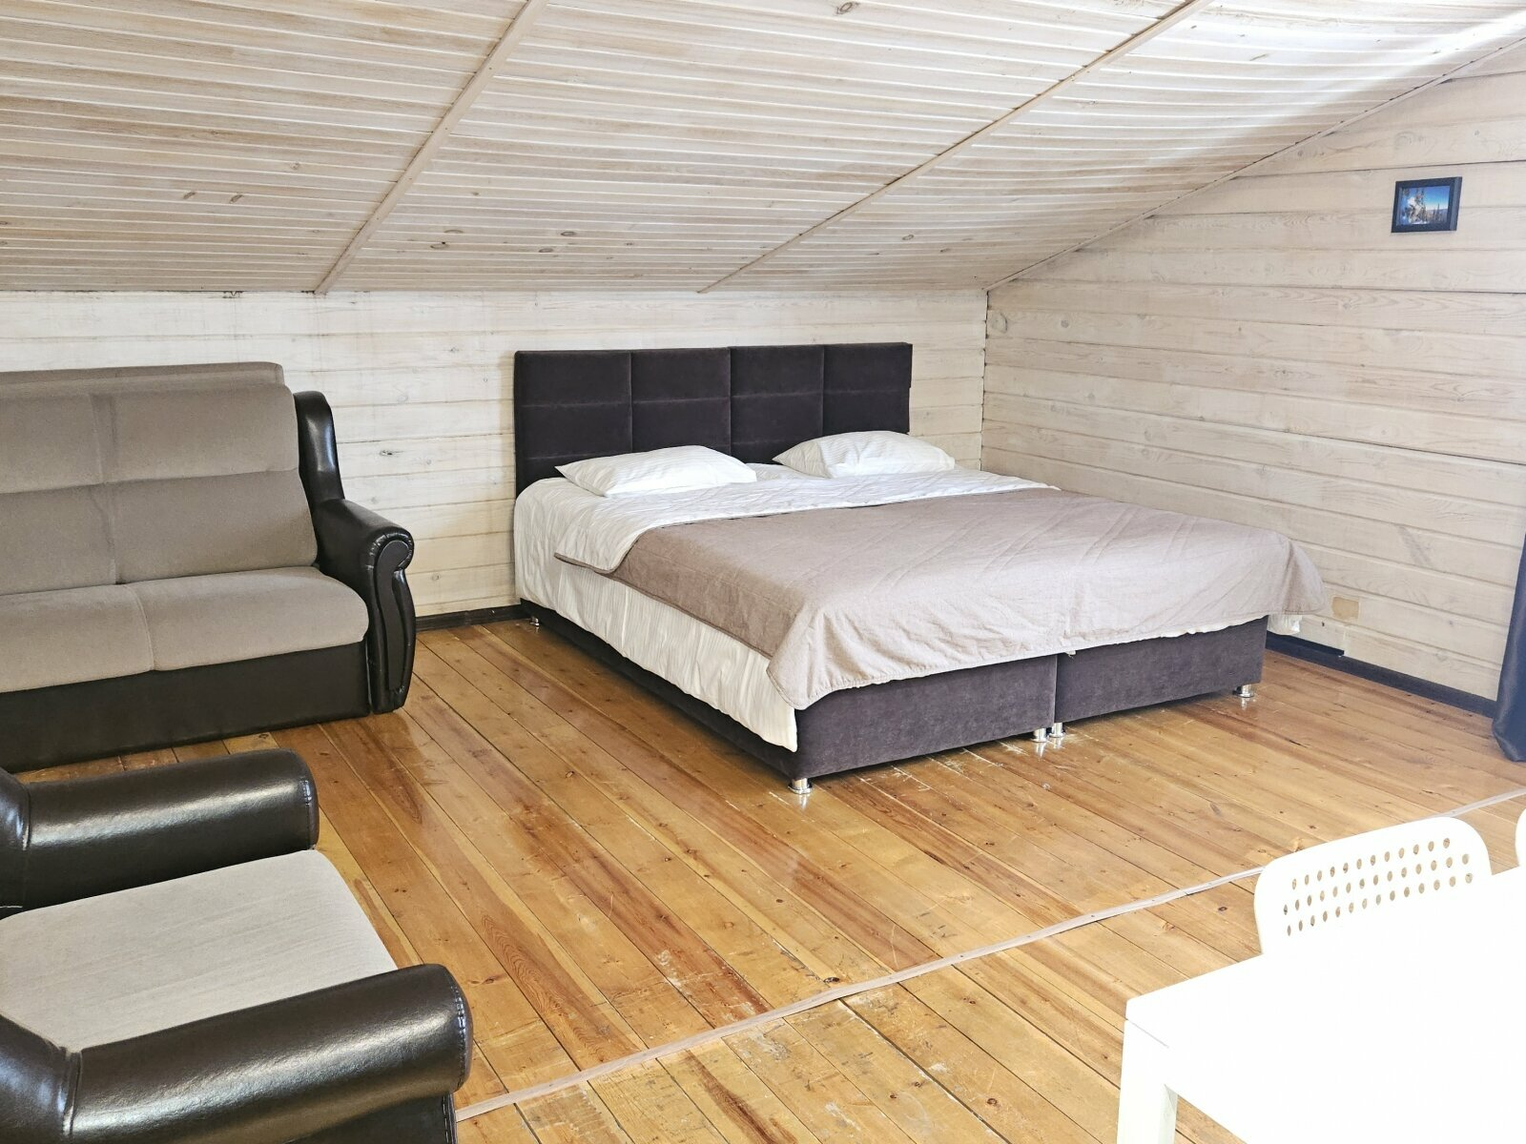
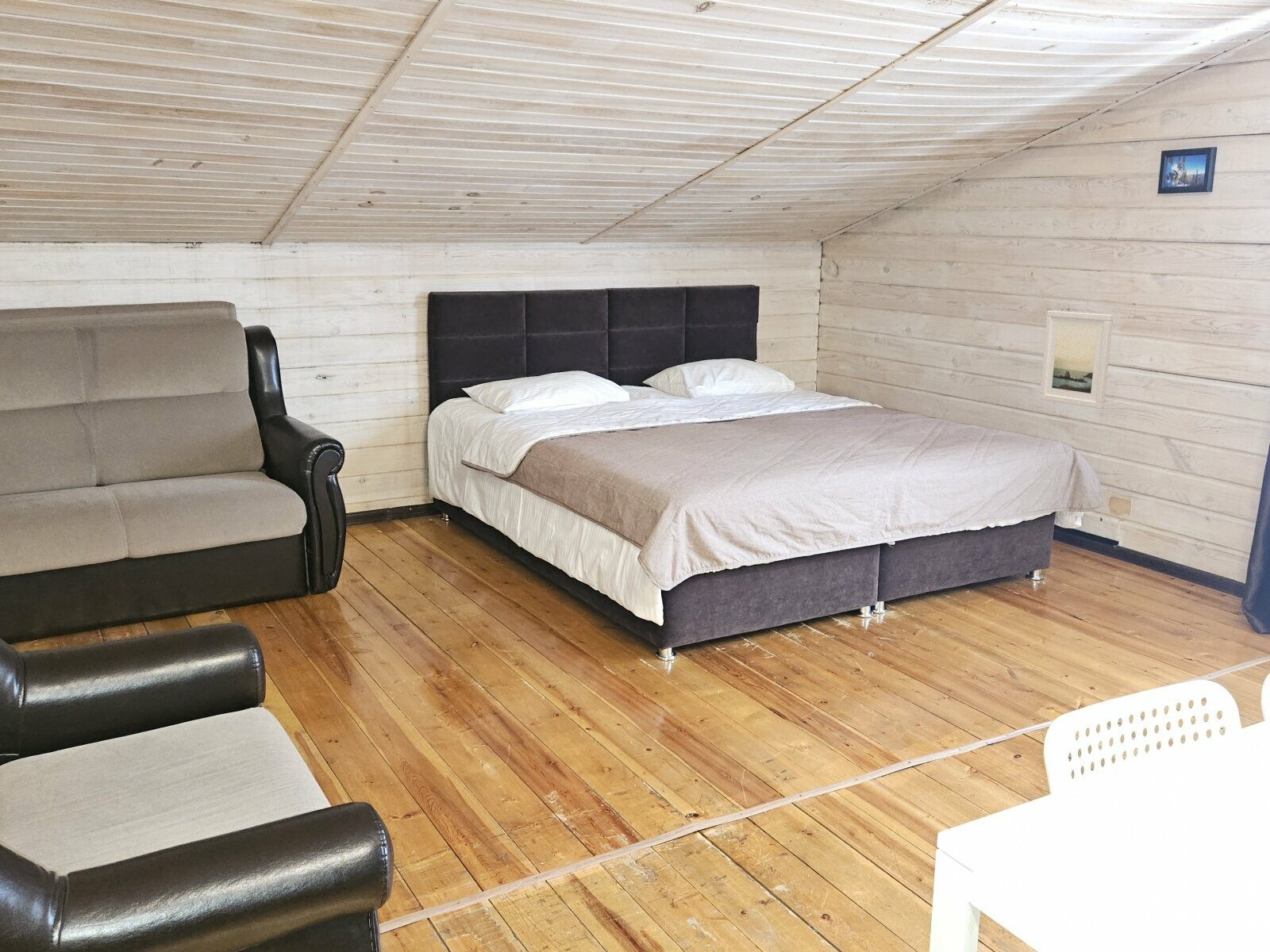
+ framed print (1075, 358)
